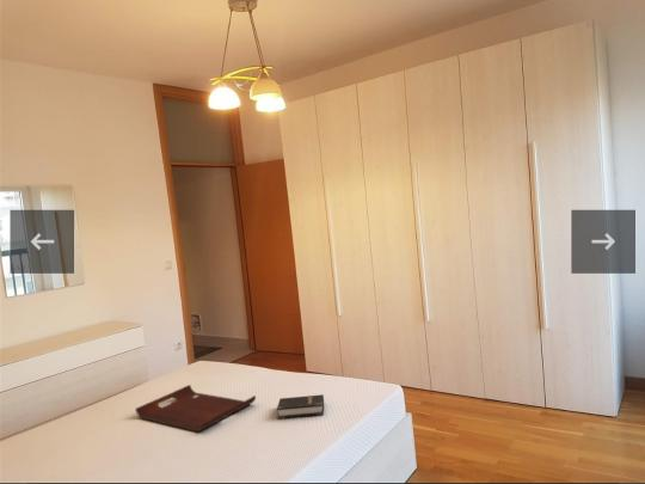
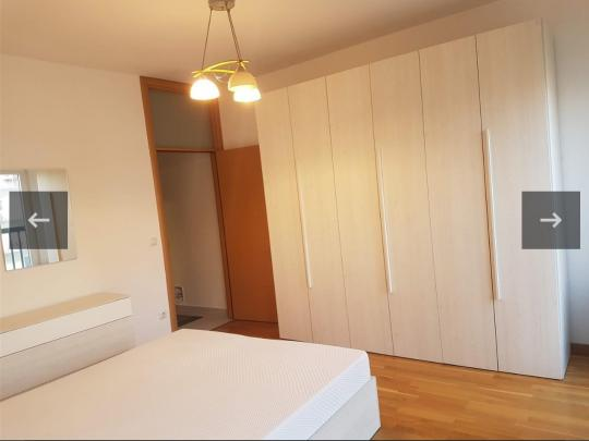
- serving tray (196, 405)
- hardback book (301, 405)
